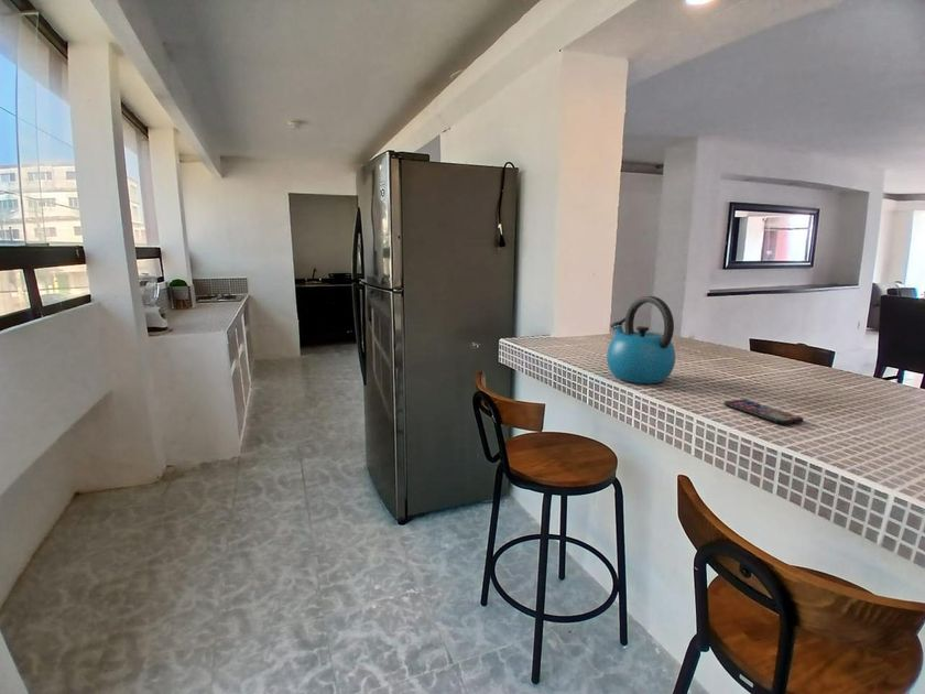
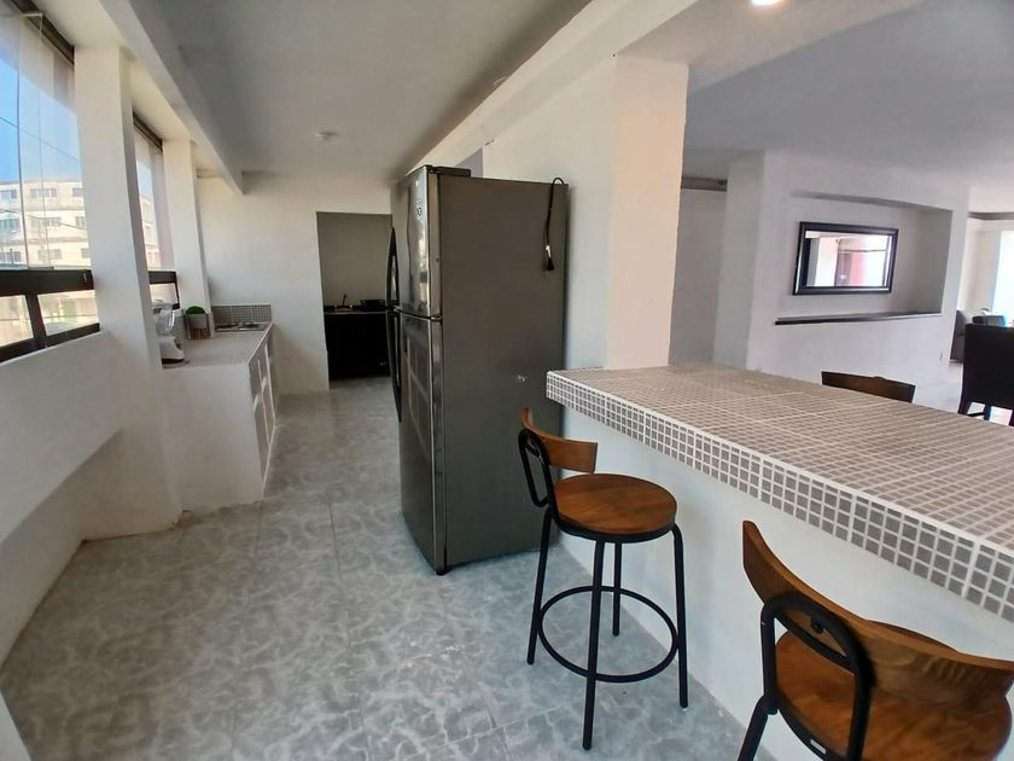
- smartphone (761, 411)
- kettle (639, 337)
